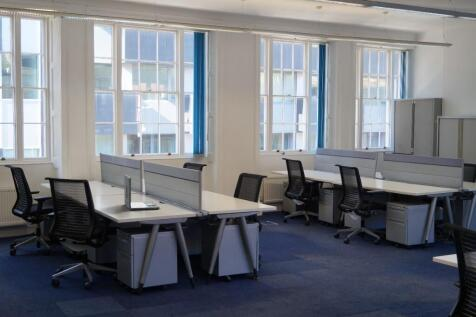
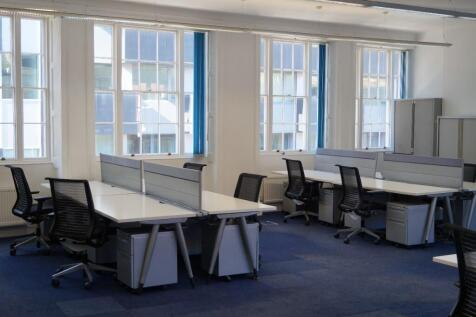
- laptop (130, 191)
